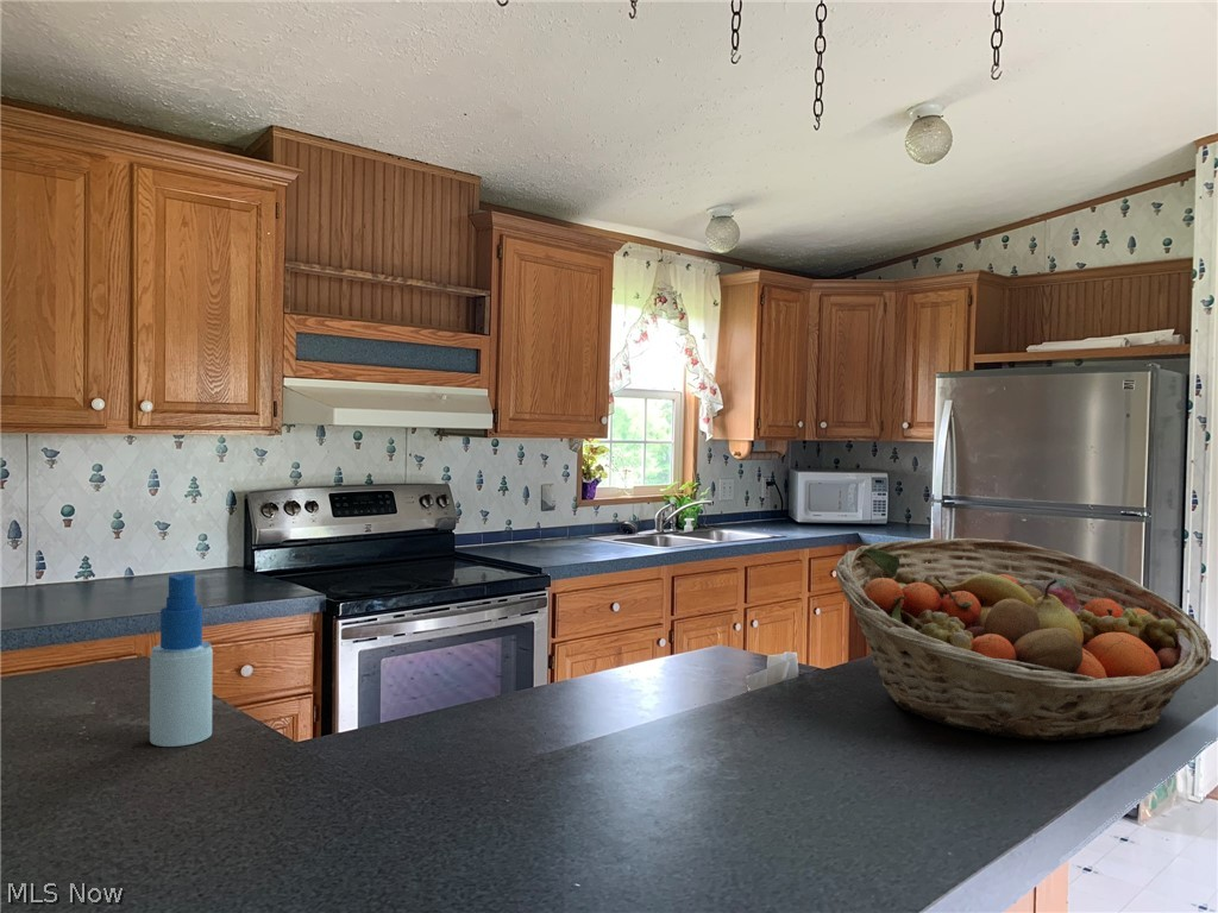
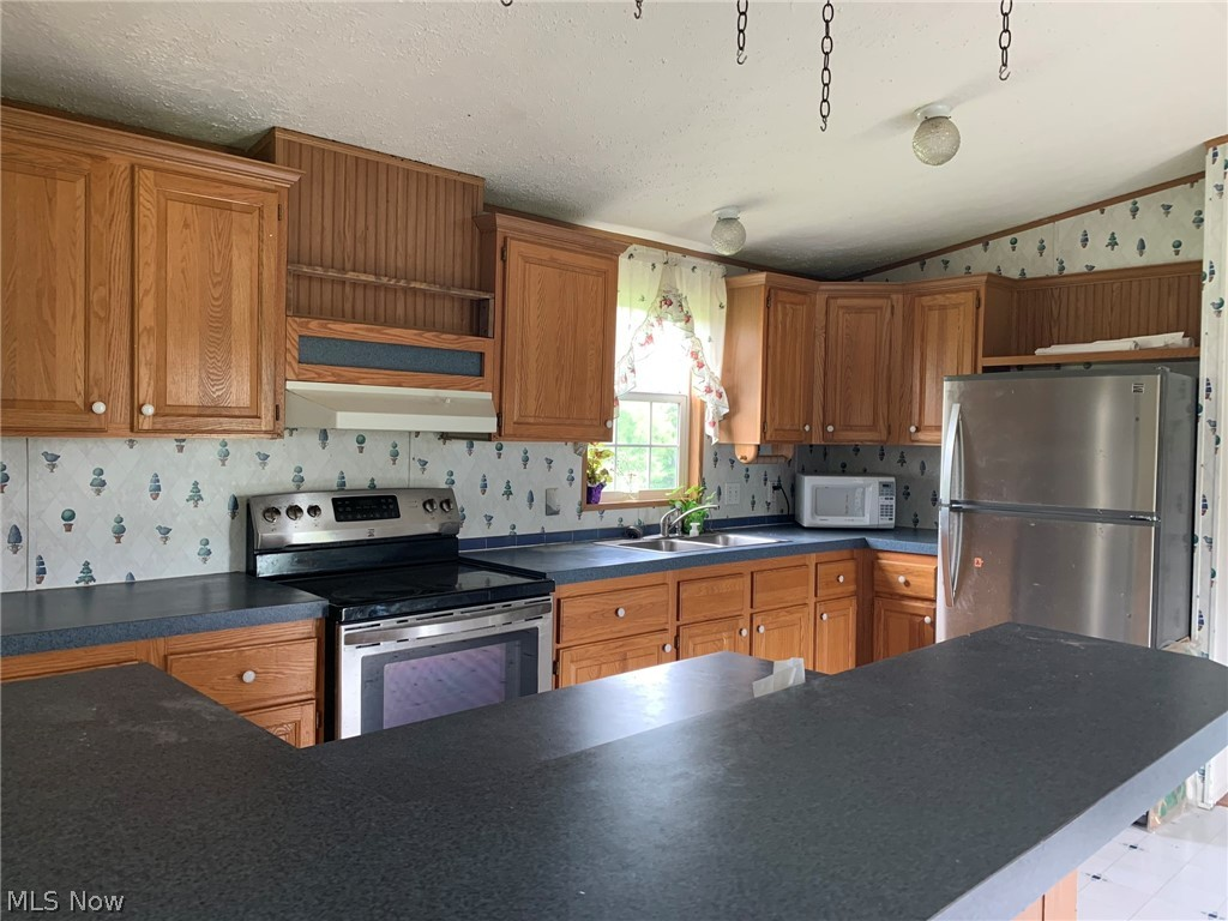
- spray bottle (181, 655)
- fruit basket (1012, 626)
